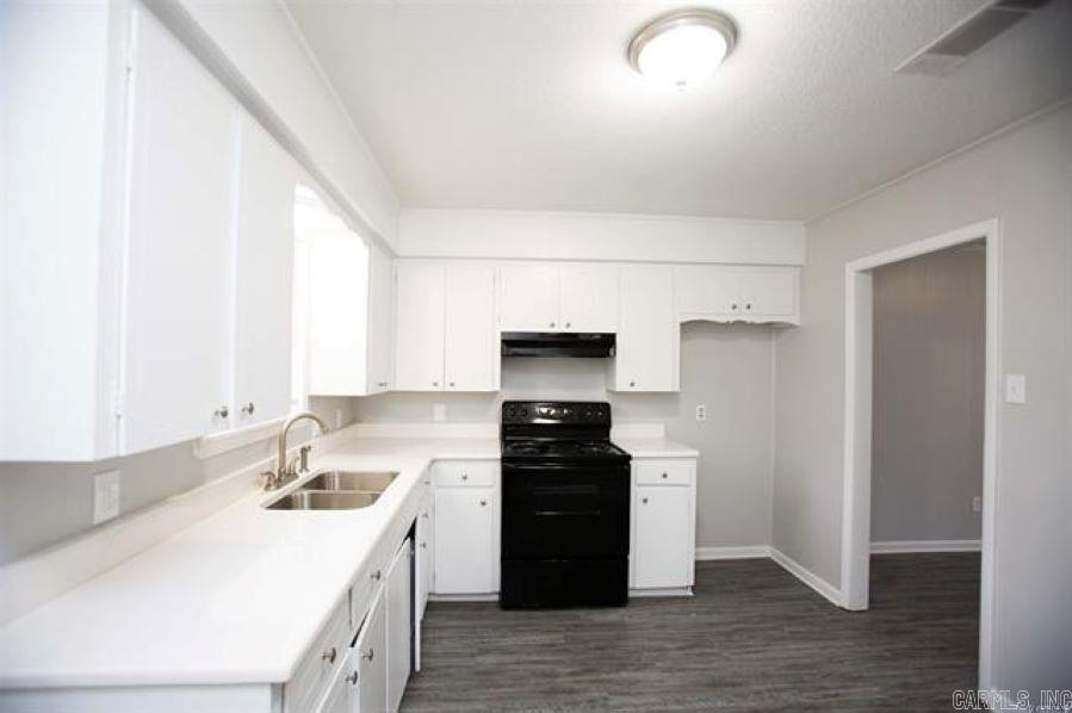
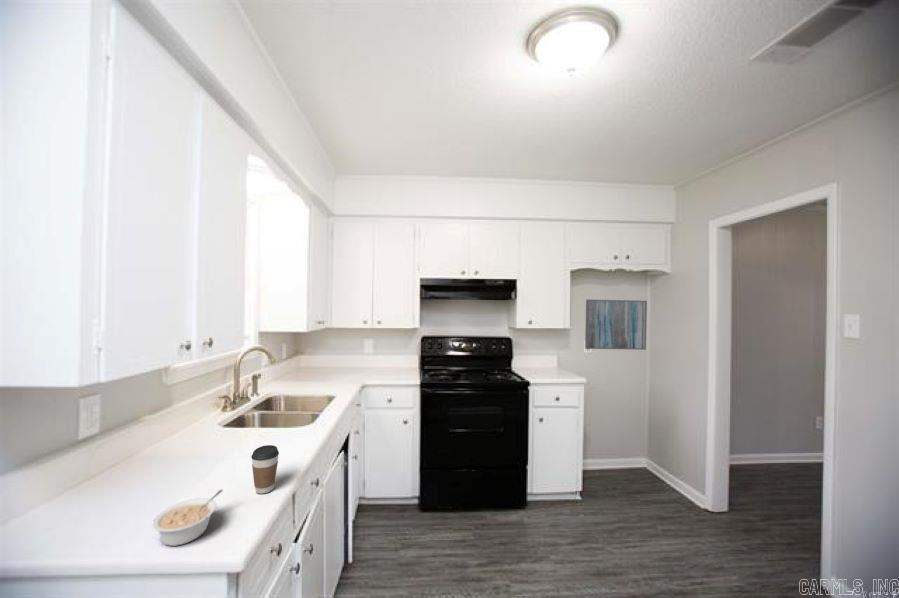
+ coffee cup (265, 469)
+ legume (186, 519)
+ wall art (616, 324)
